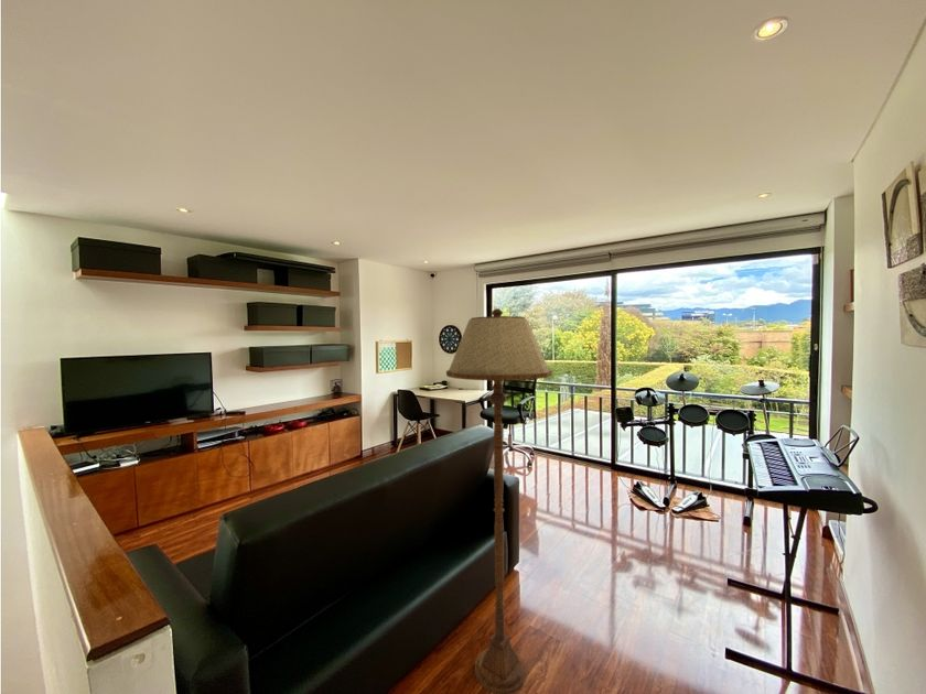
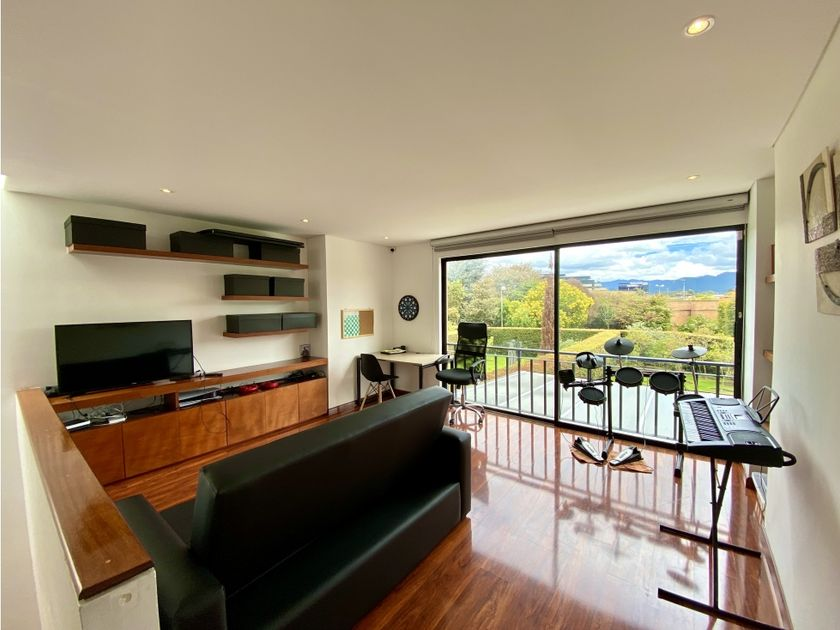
- floor lamp (499, 491)
